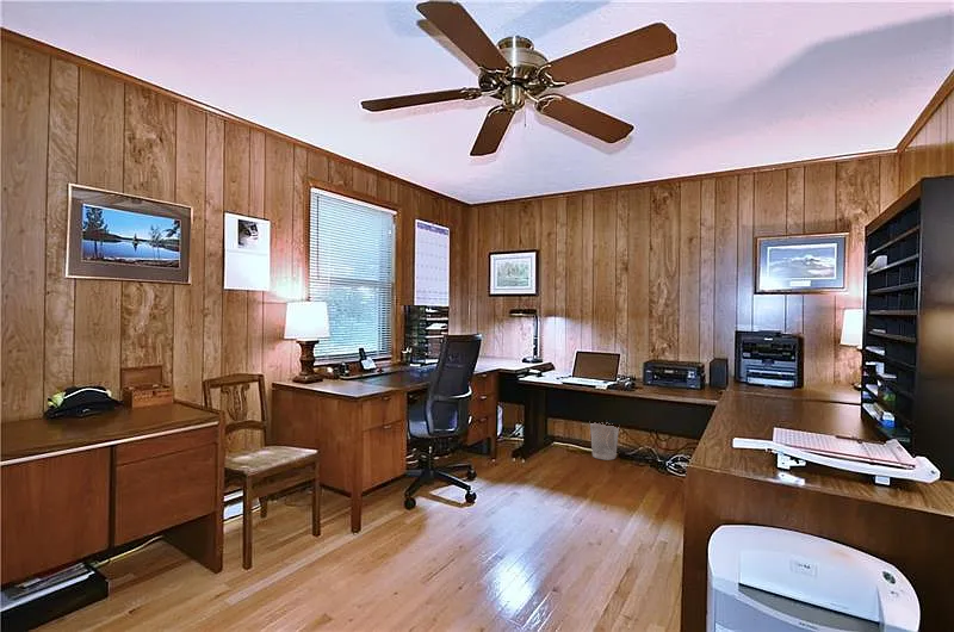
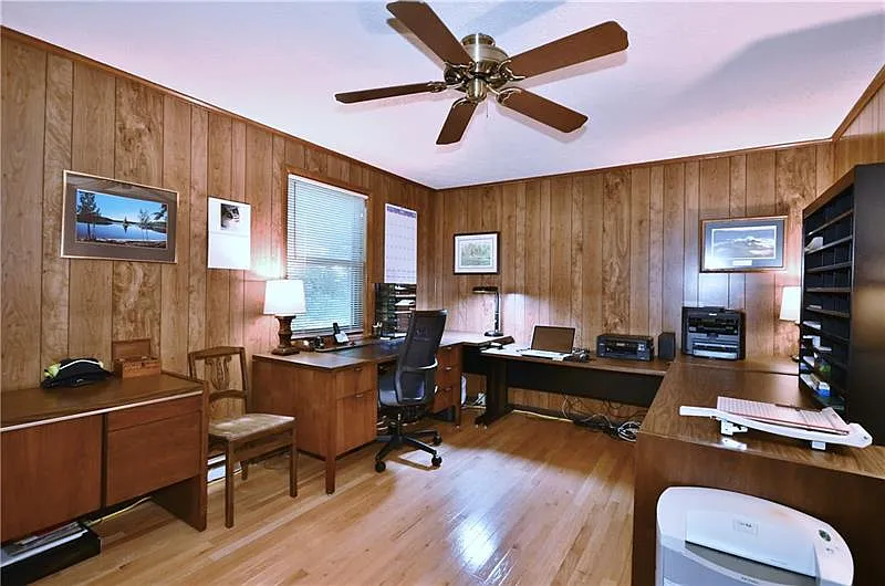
- wastebasket (603, 439)
